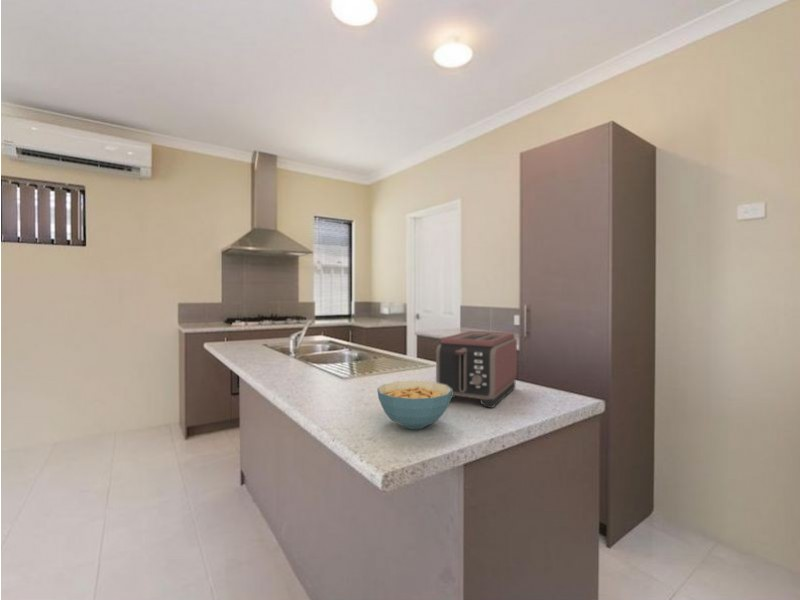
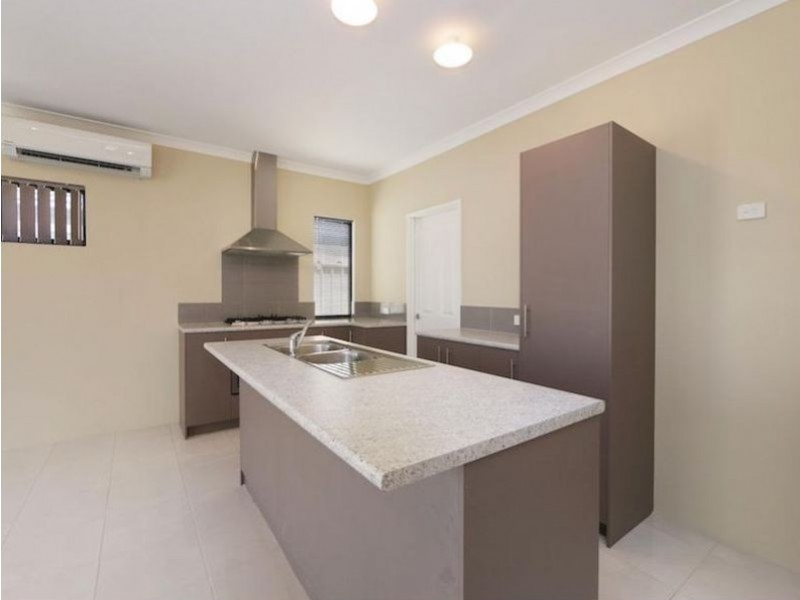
- toaster (477, 365)
- cereal bowl (414, 407)
